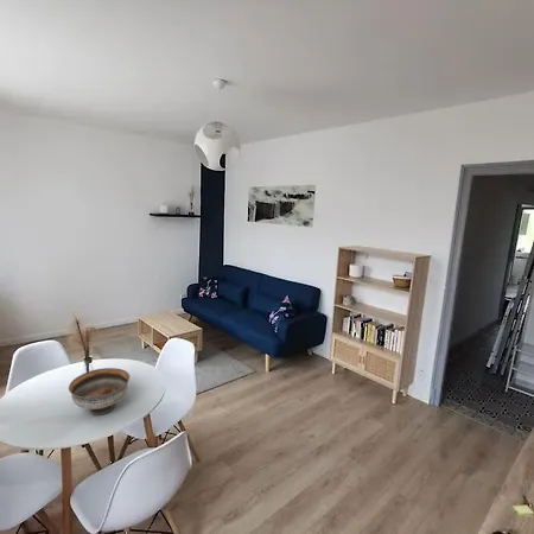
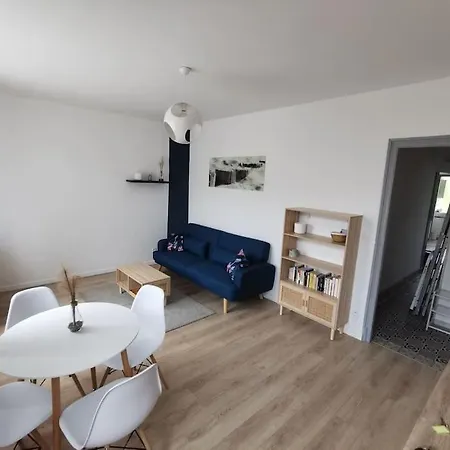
- bowl (101, 395)
